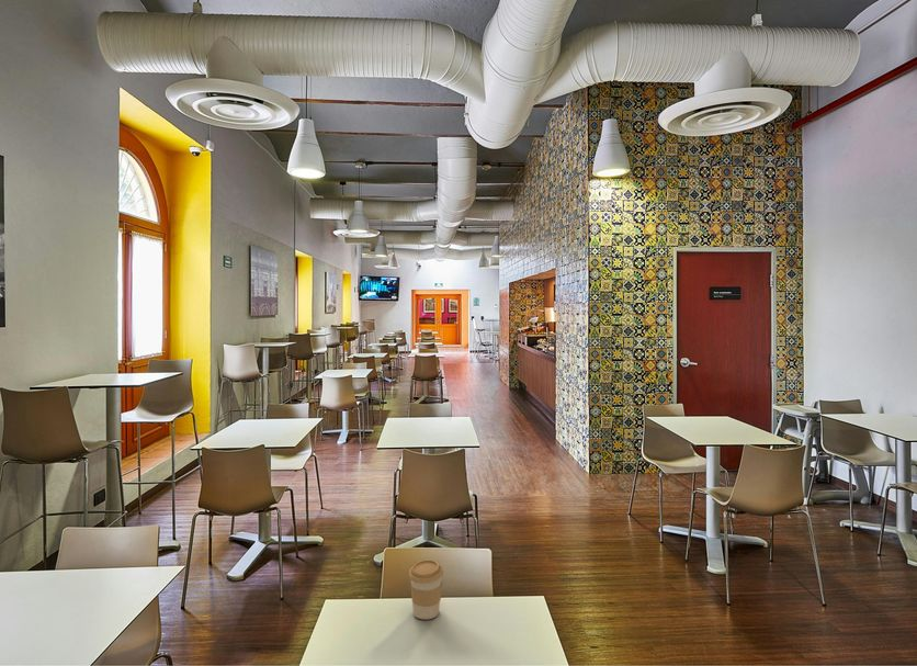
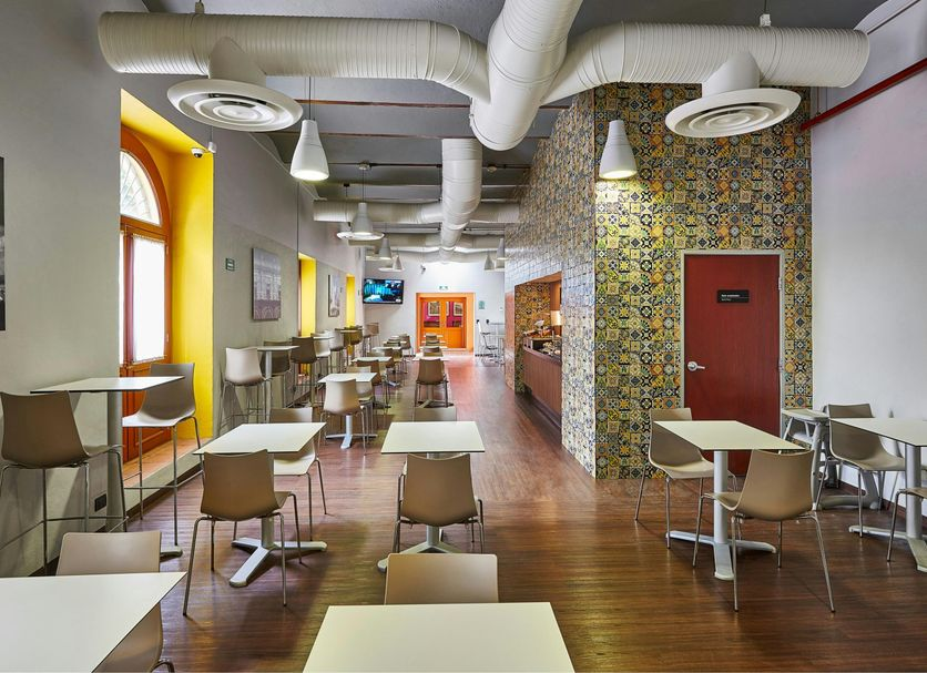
- coffee cup (426, 588)
